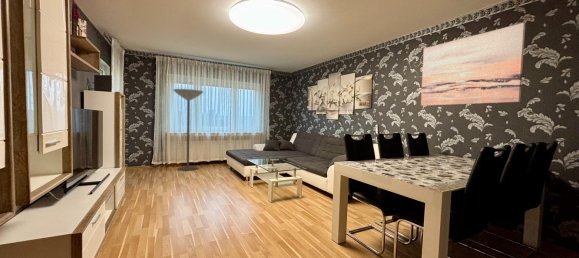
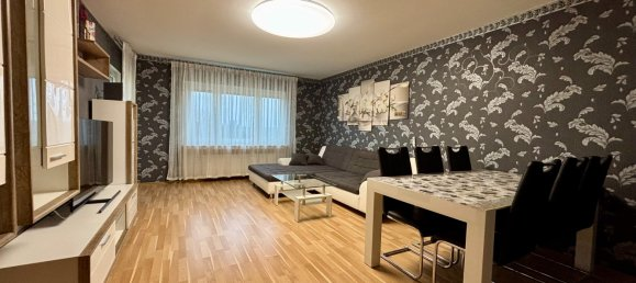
- floor lamp (188, 129)
- wall art (464, 71)
